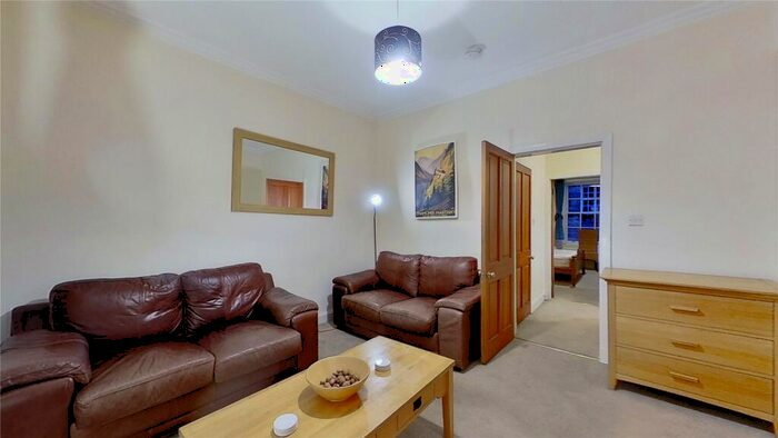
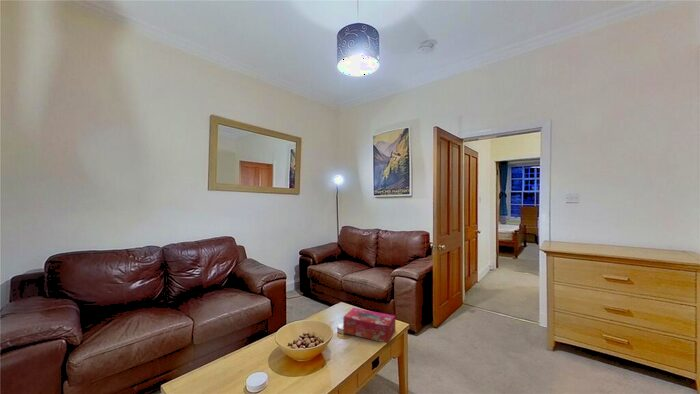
+ tissue box (369, 324)
